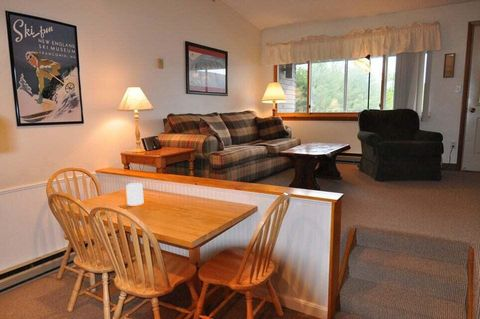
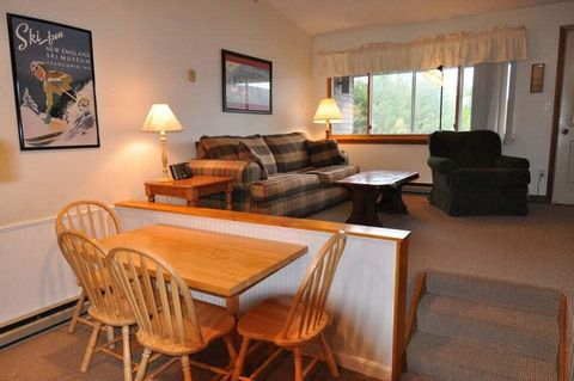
- cup (134, 193)
